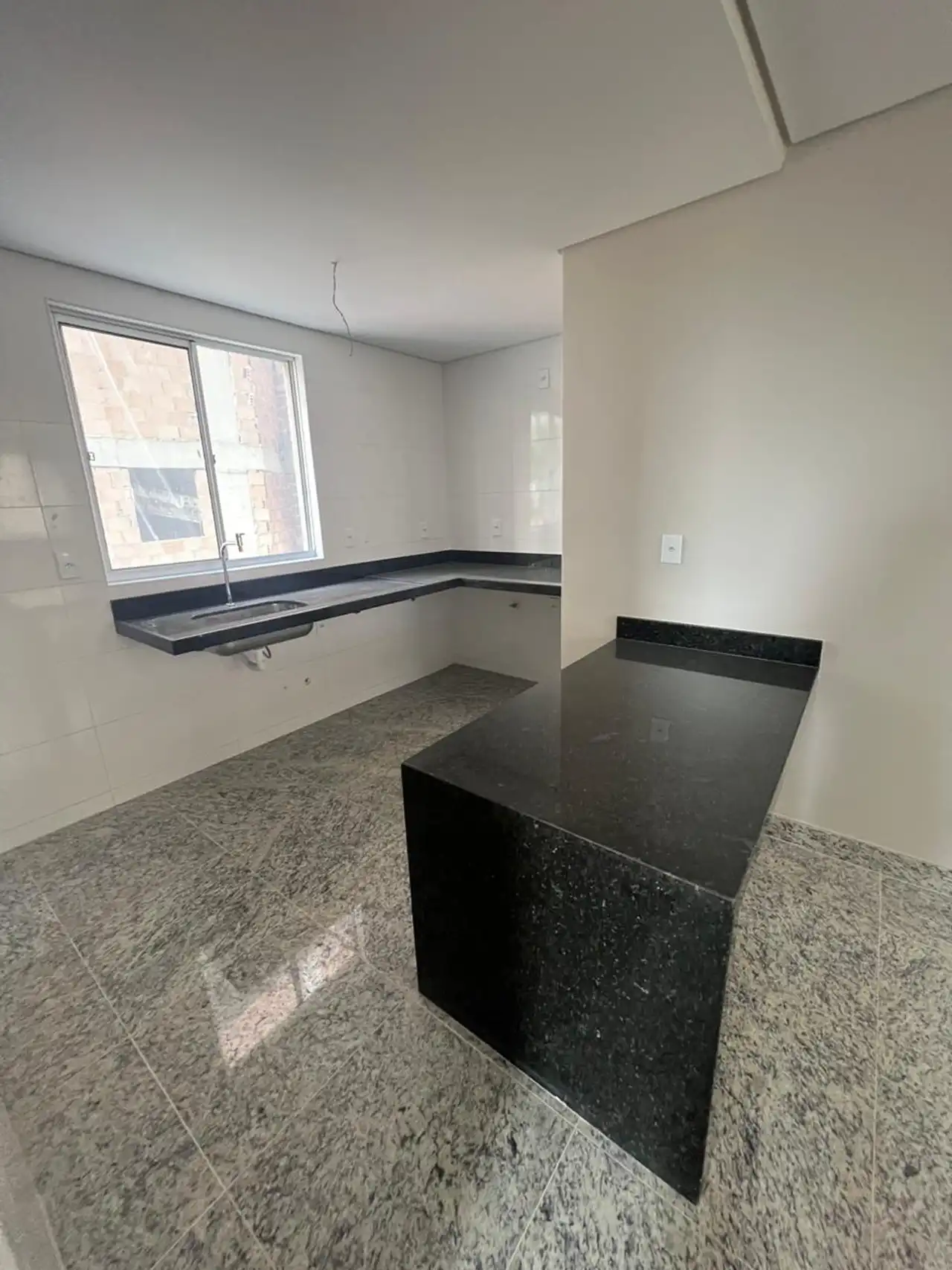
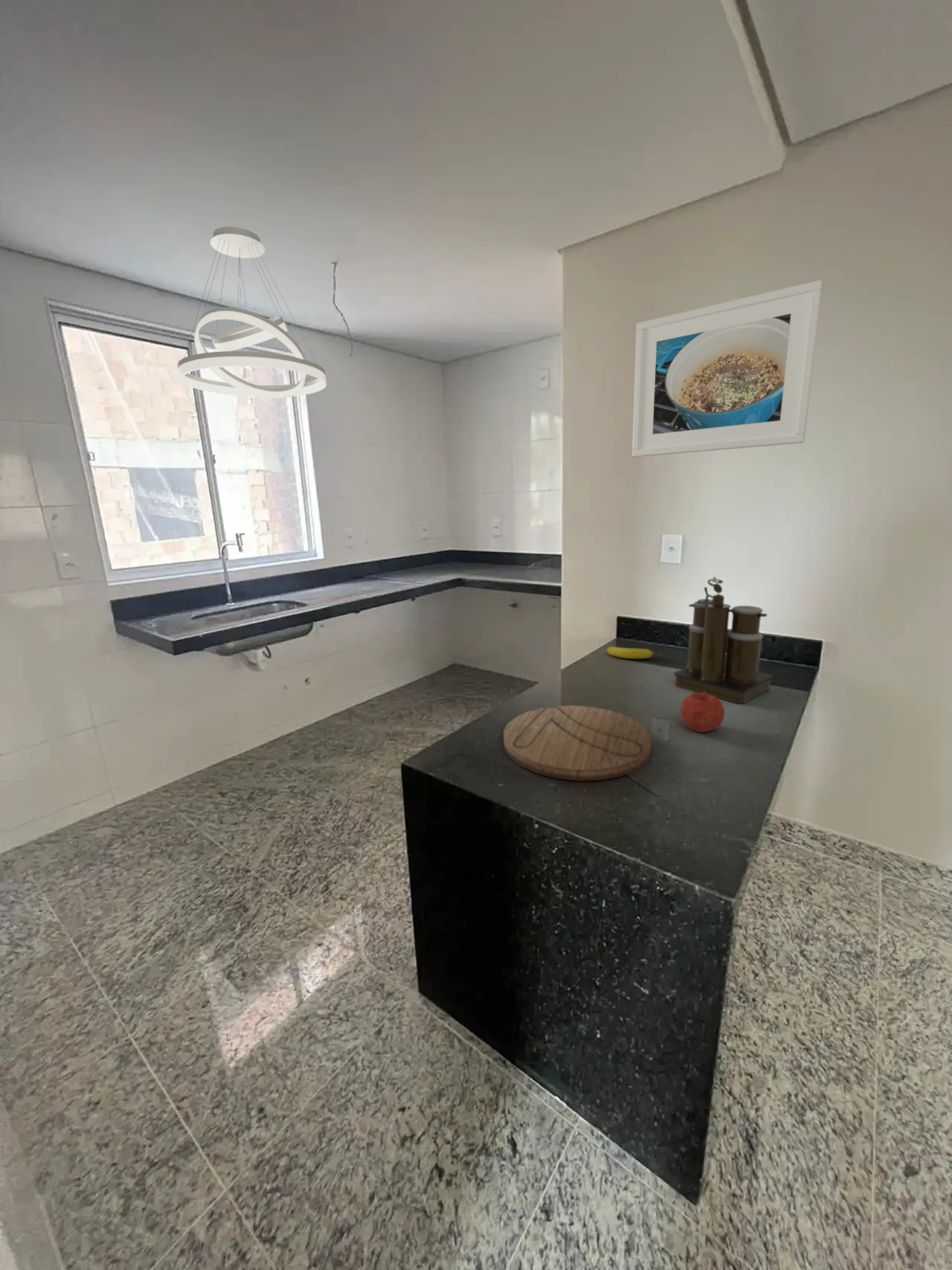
+ coffee maker (725, 632)
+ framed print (715, 379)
+ pendant light (247, 317)
+ fruit (702, 709)
+ banana (633, 652)
+ cutting board (575, 738)
